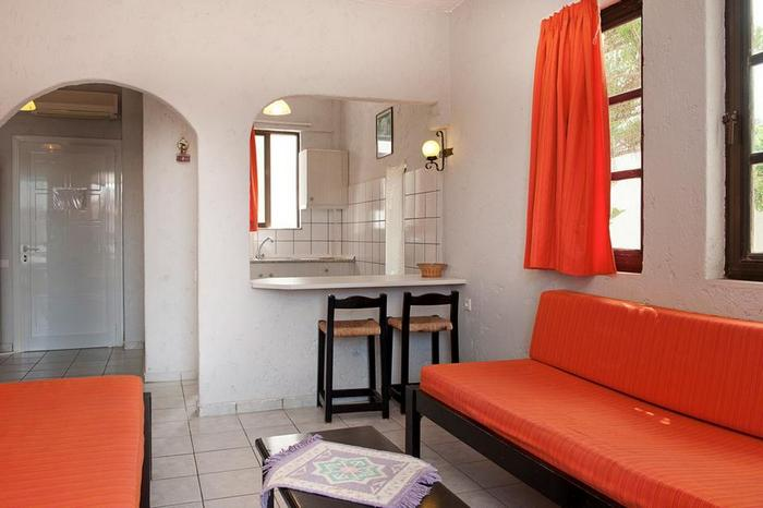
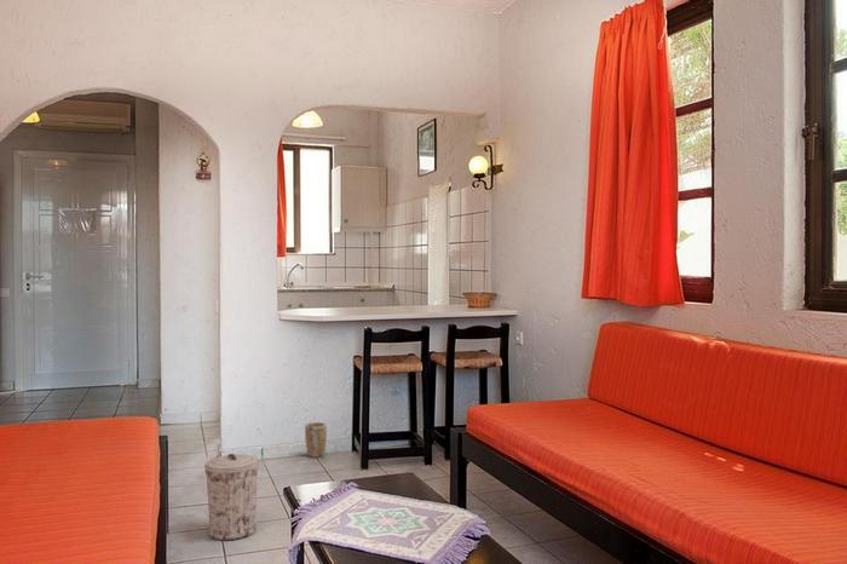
+ trash can (232, 493)
+ plant pot (316, 439)
